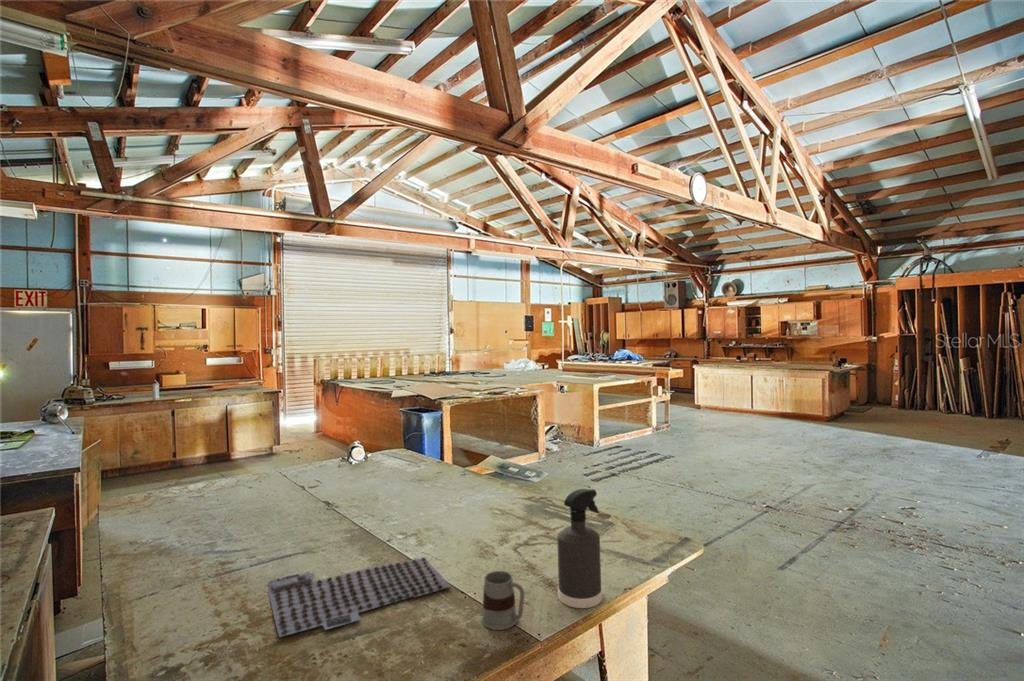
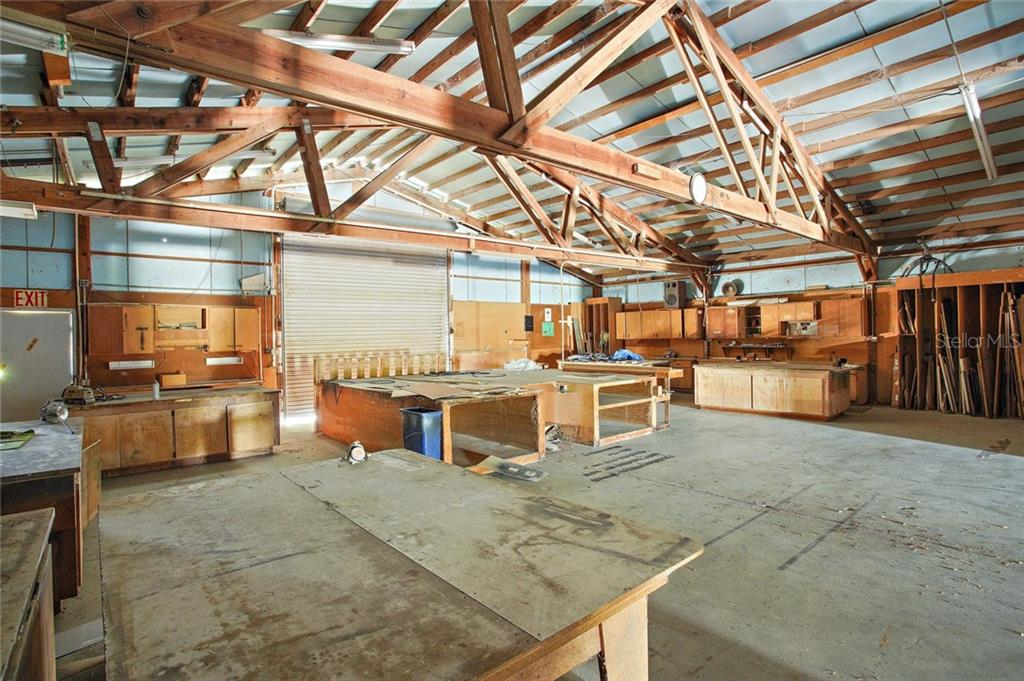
- spray bottle (581, 542)
- keyboard (359, 587)
- mug (503, 599)
